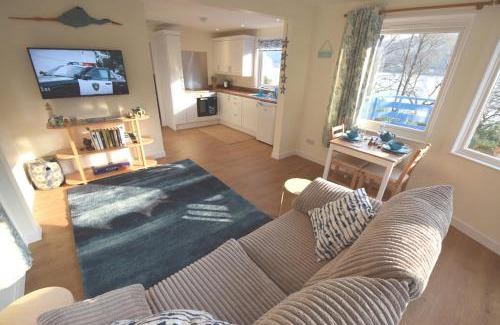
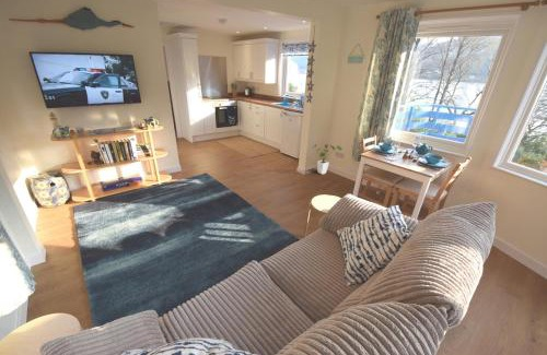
+ house plant (324, 159)
